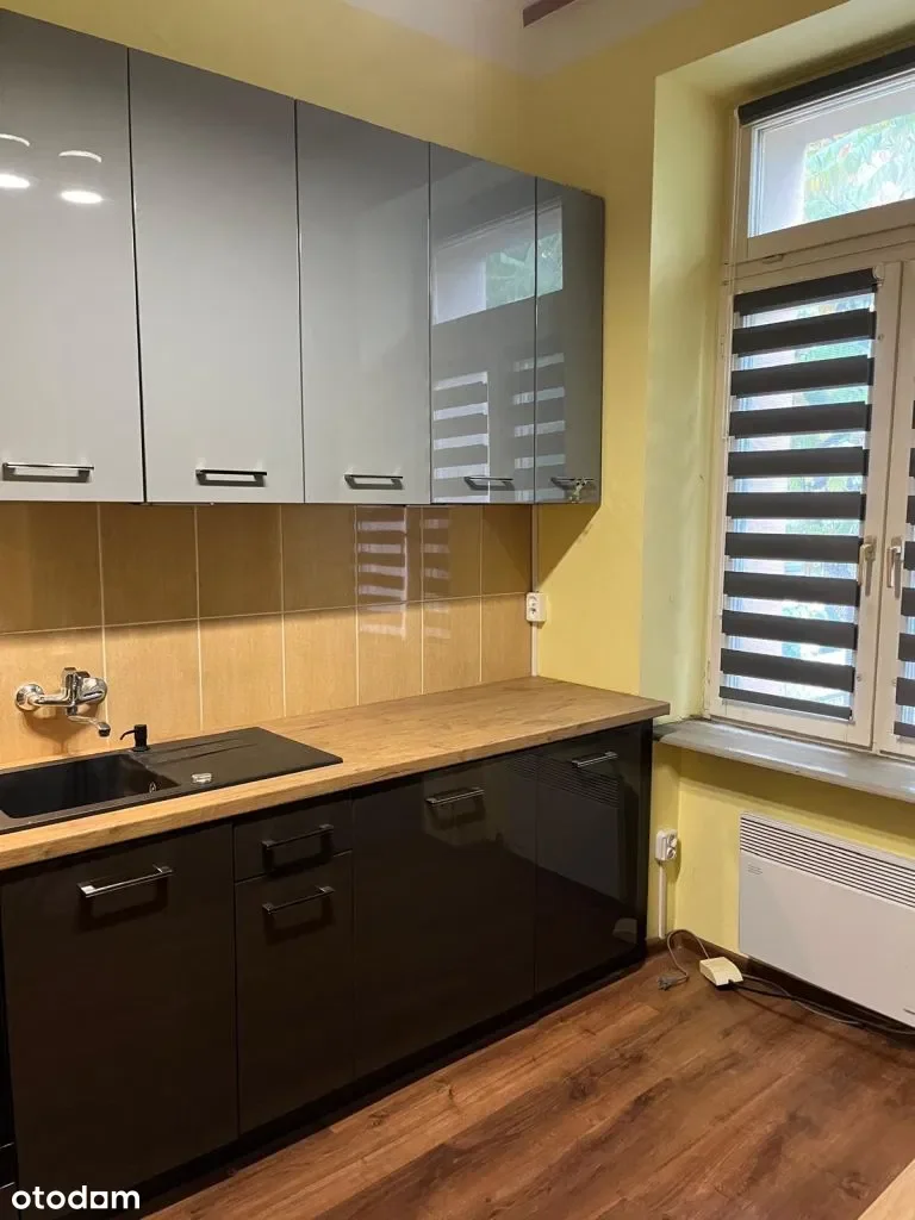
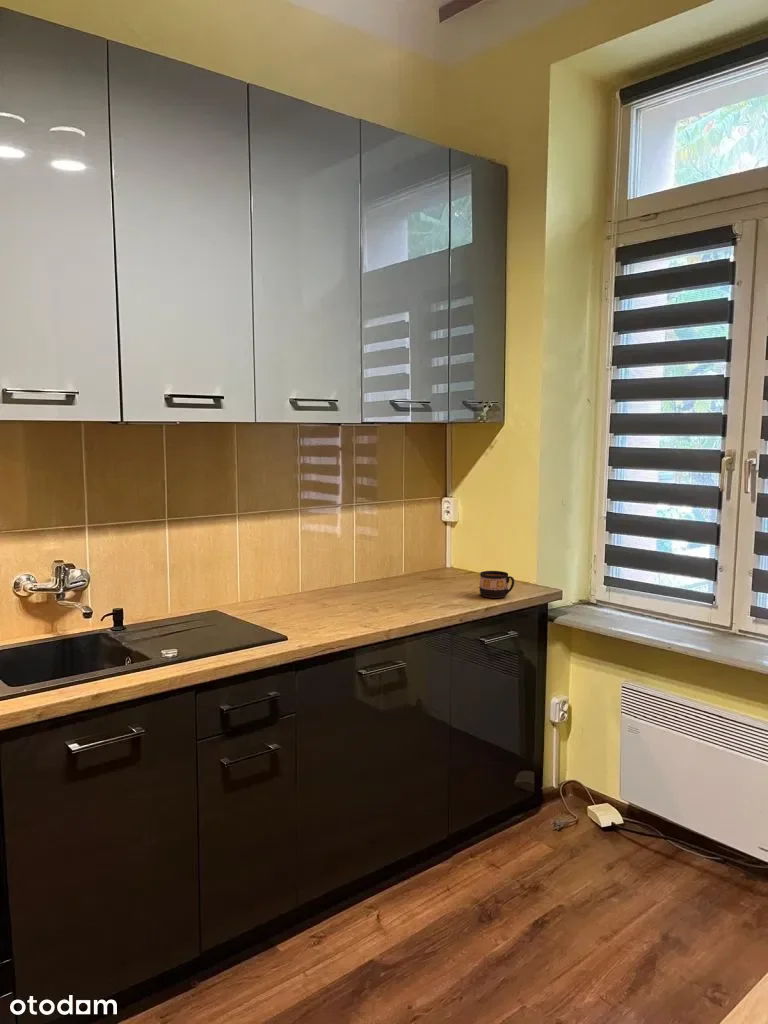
+ cup (494, 584)
